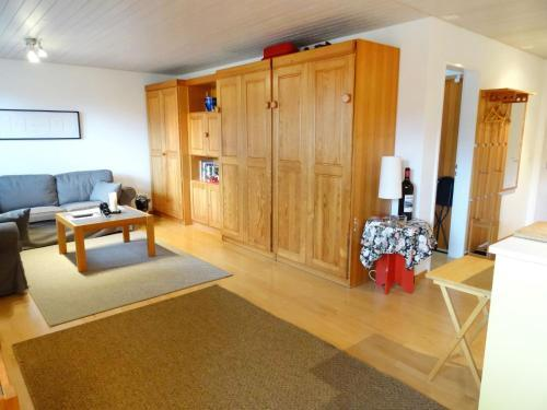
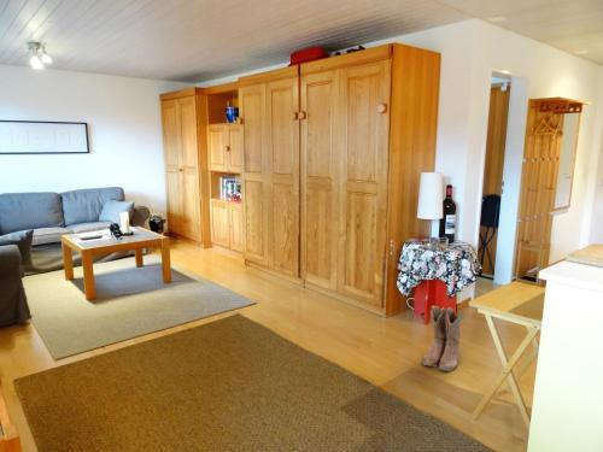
+ boots (443, 335)
